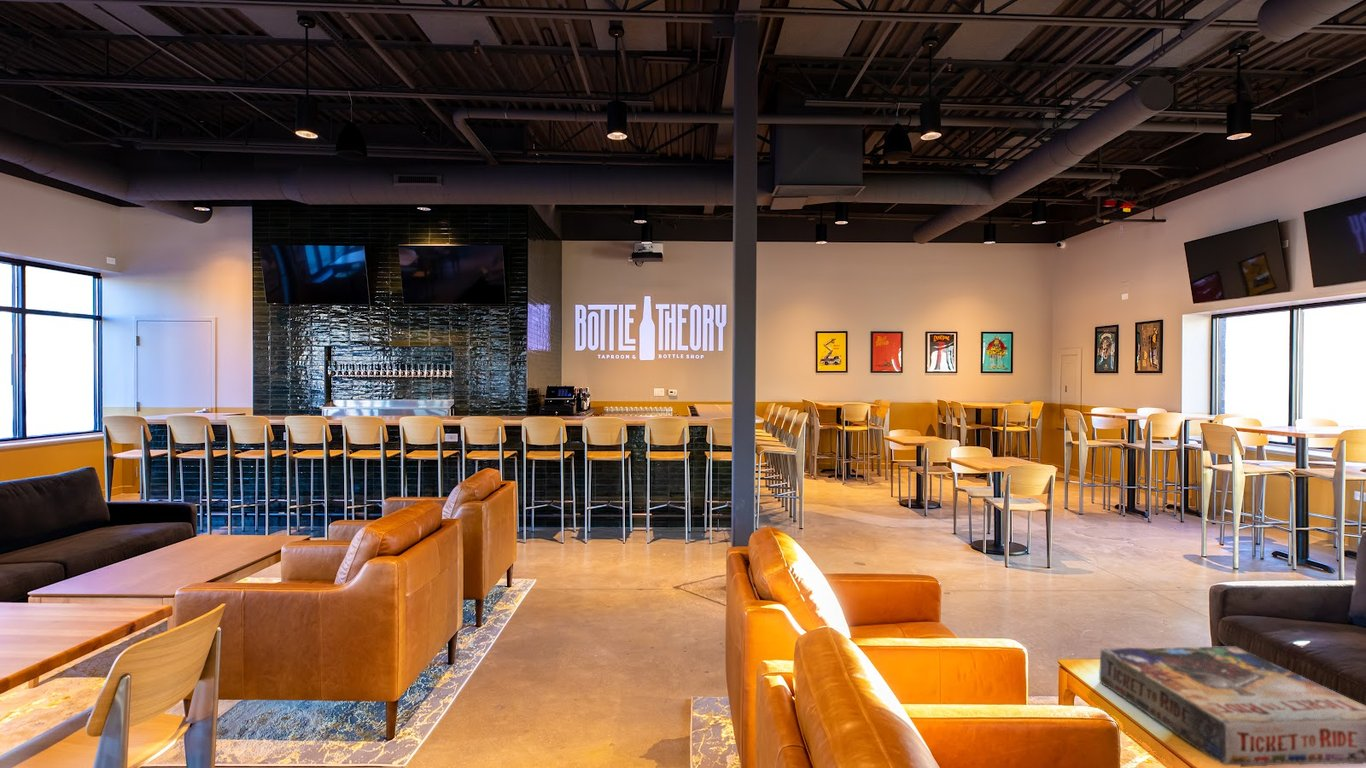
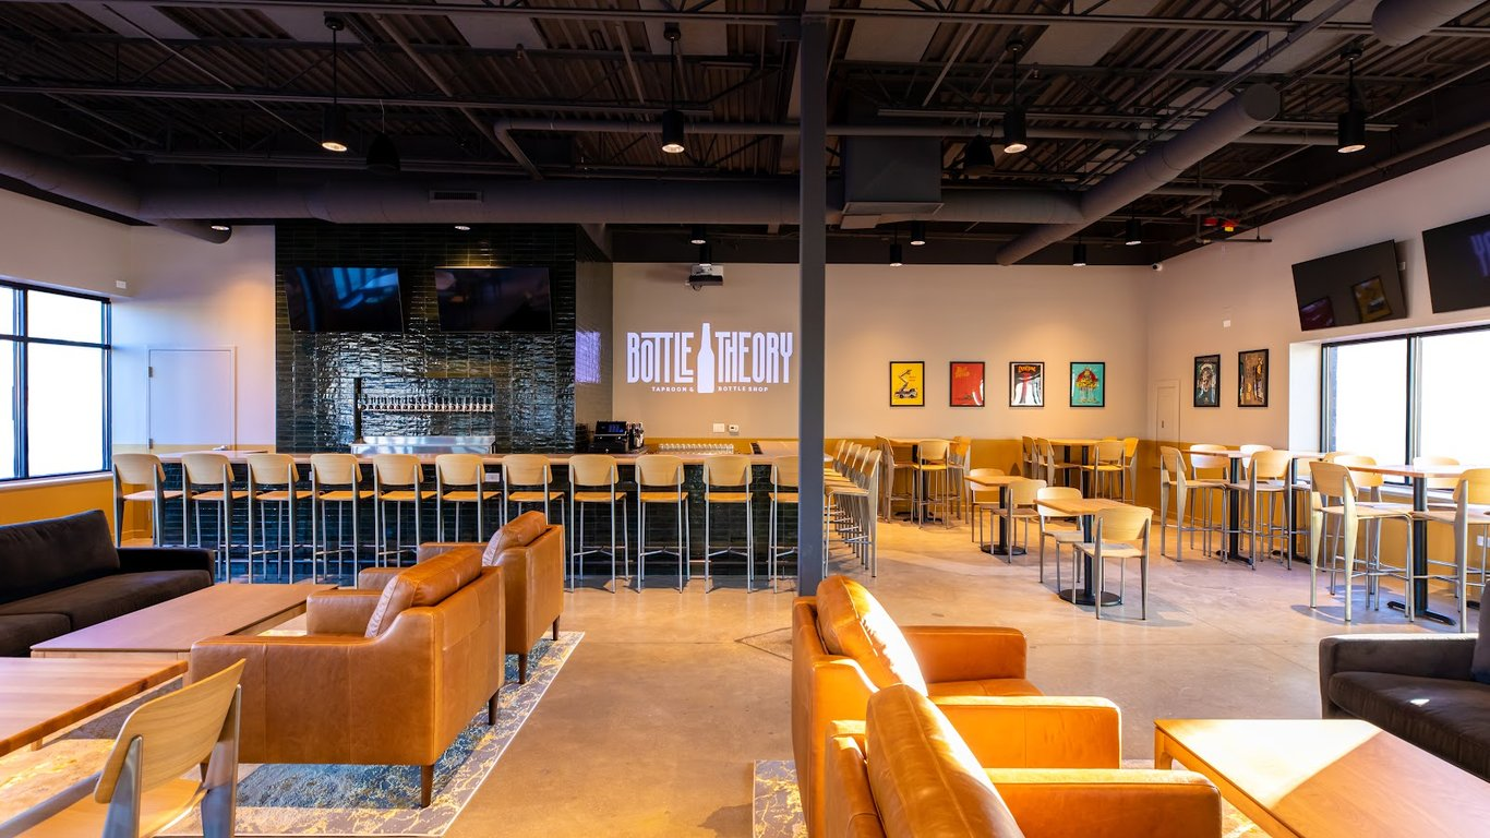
- board game (1230, 698)
